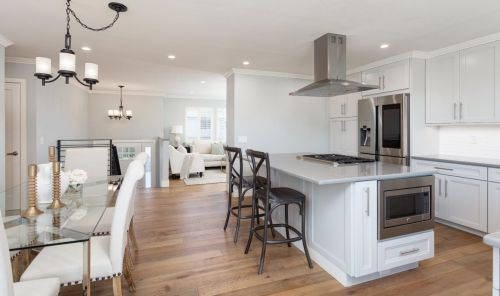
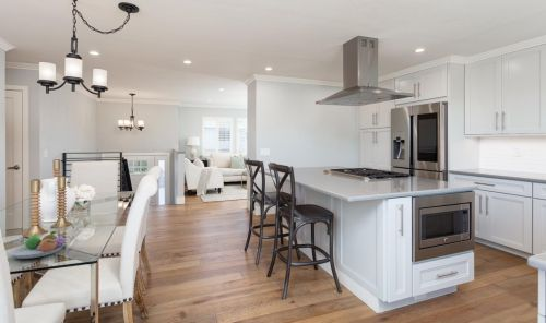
+ fruit bowl (38, 242)
